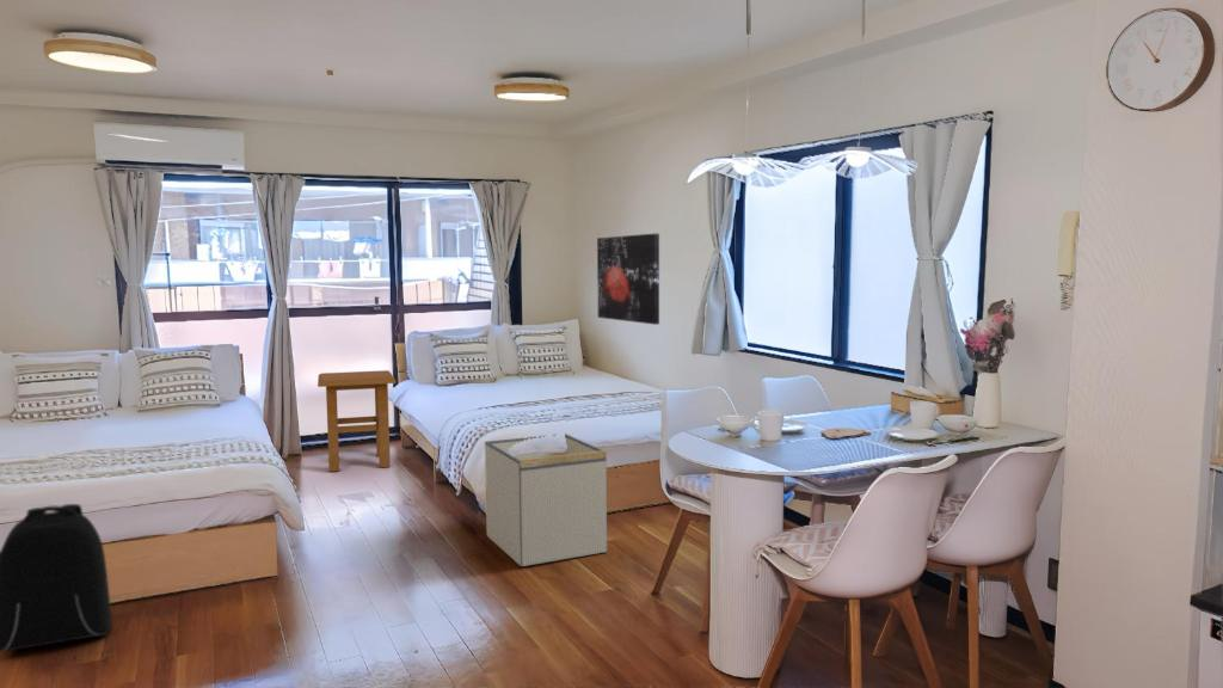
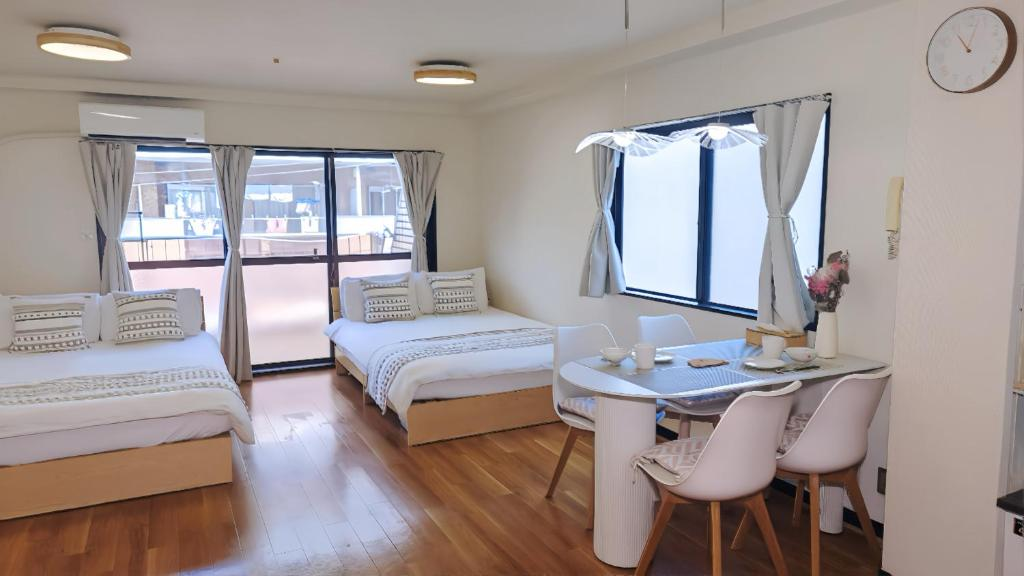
- storage bin (545, 494)
- side table (357, 419)
- wall art (626, 278)
- backpack (50, 571)
